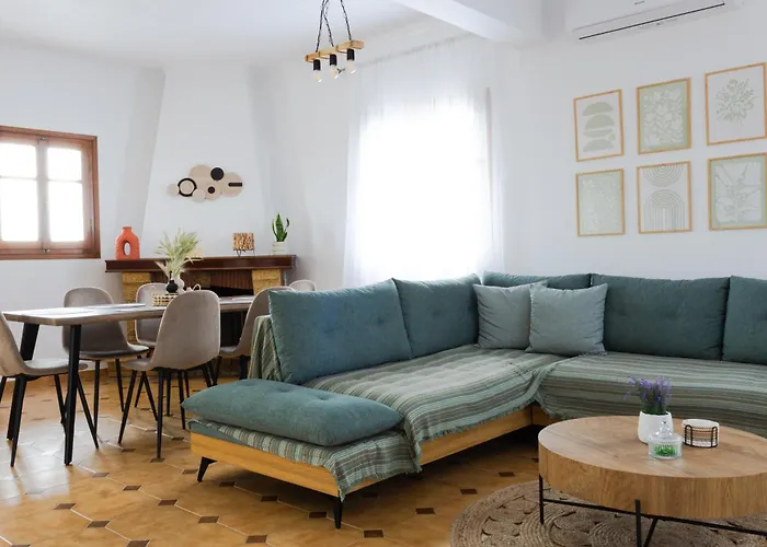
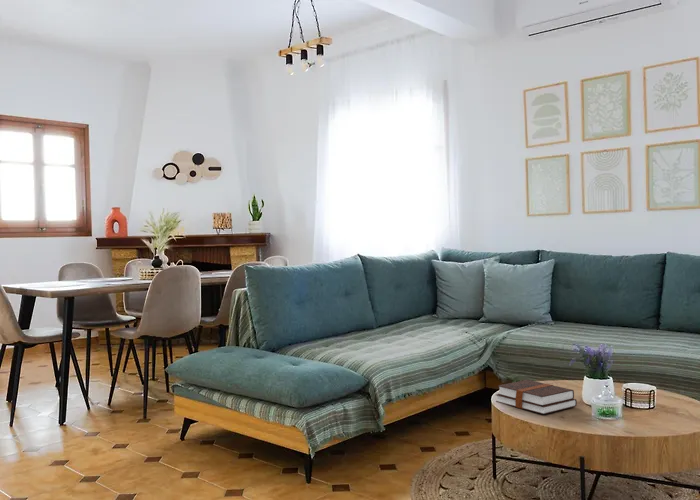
+ hardback book (535, 395)
